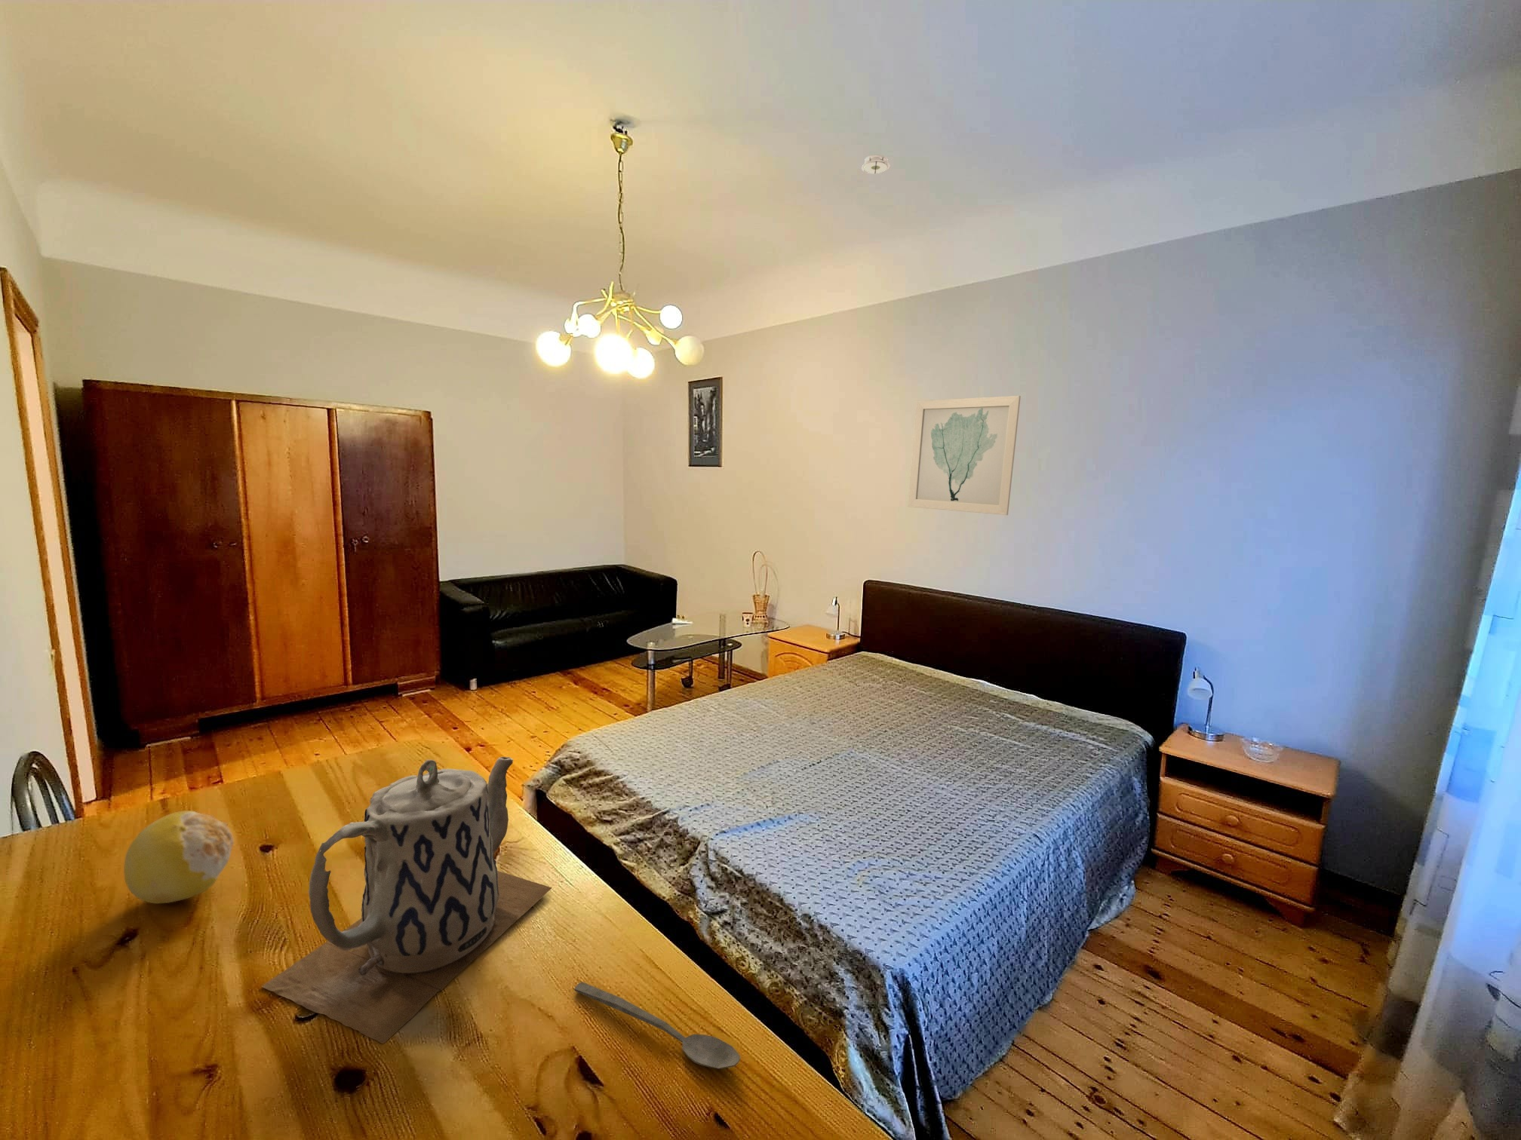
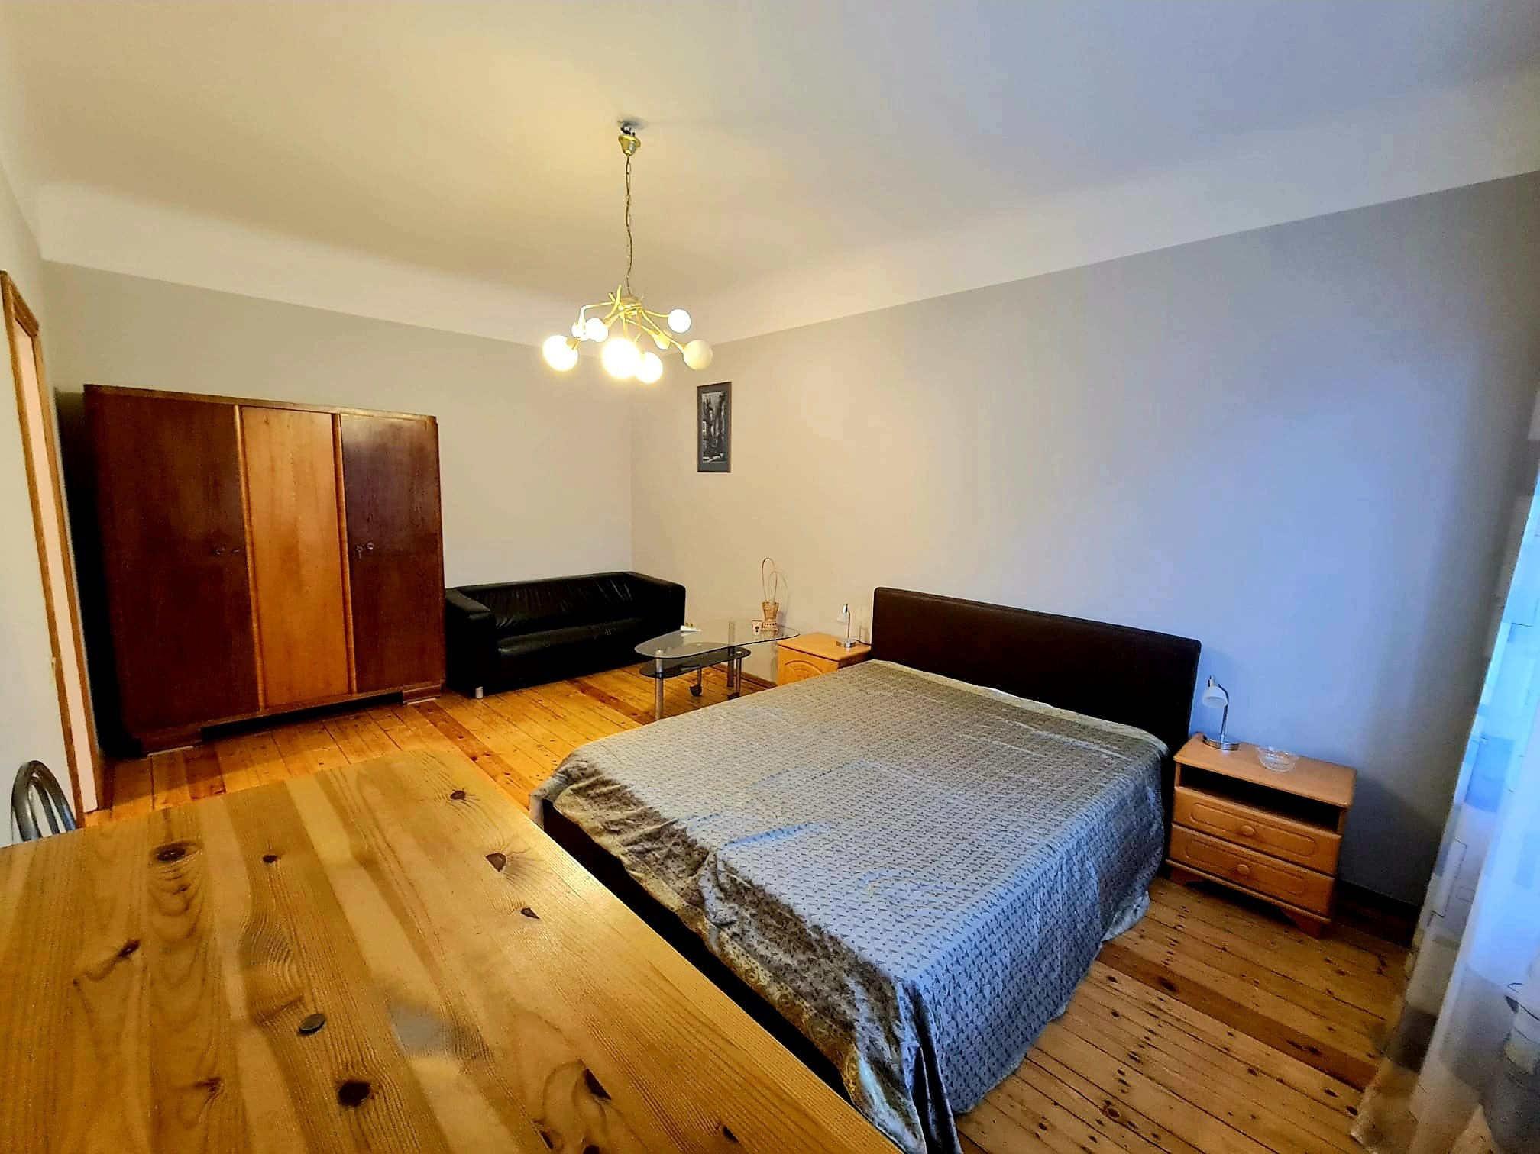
- teapot (419, 848)
- fruit (181, 856)
- smoke detector (874, 164)
- spoon (652, 1021)
- wall art (959, 455)
